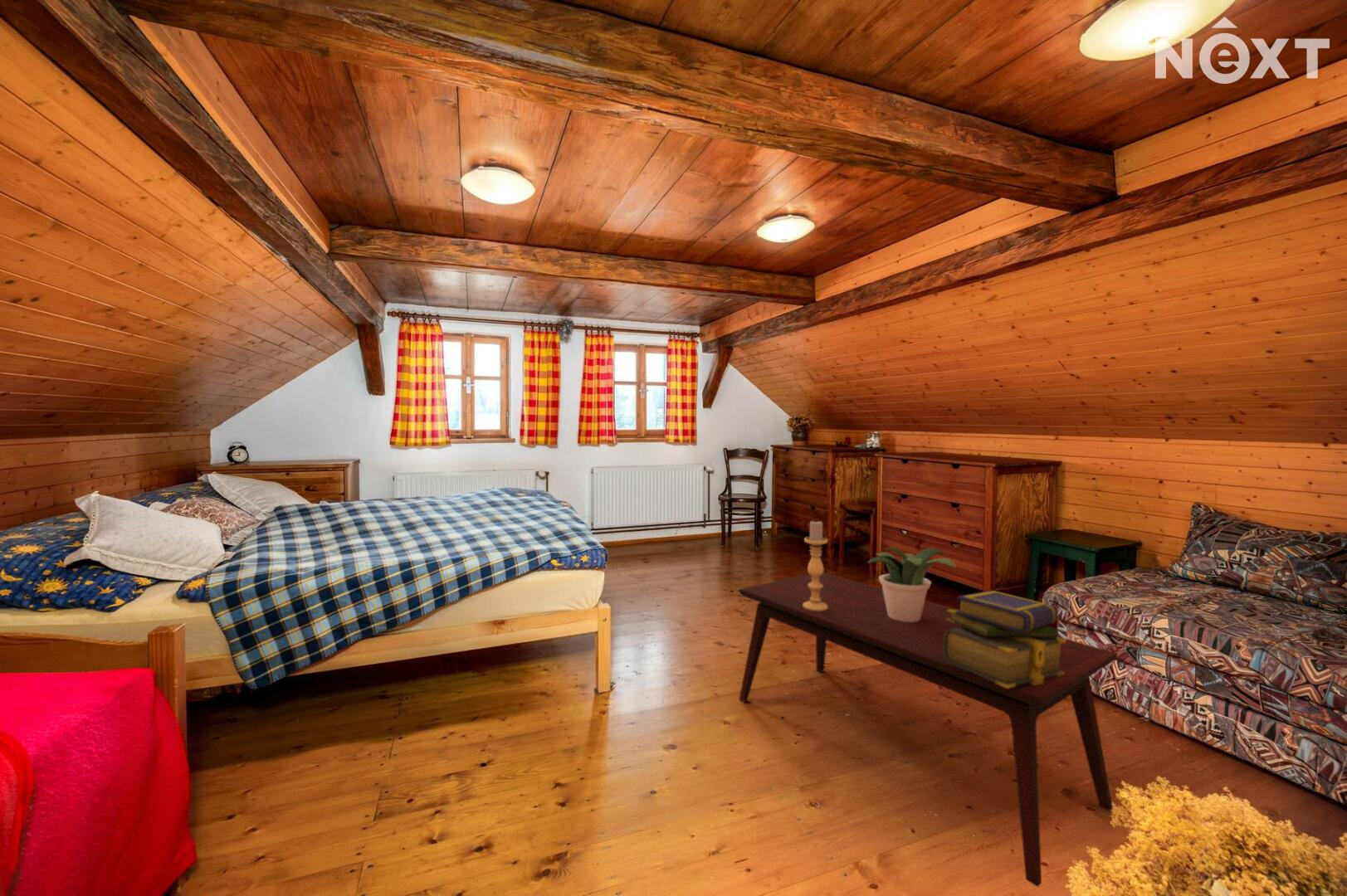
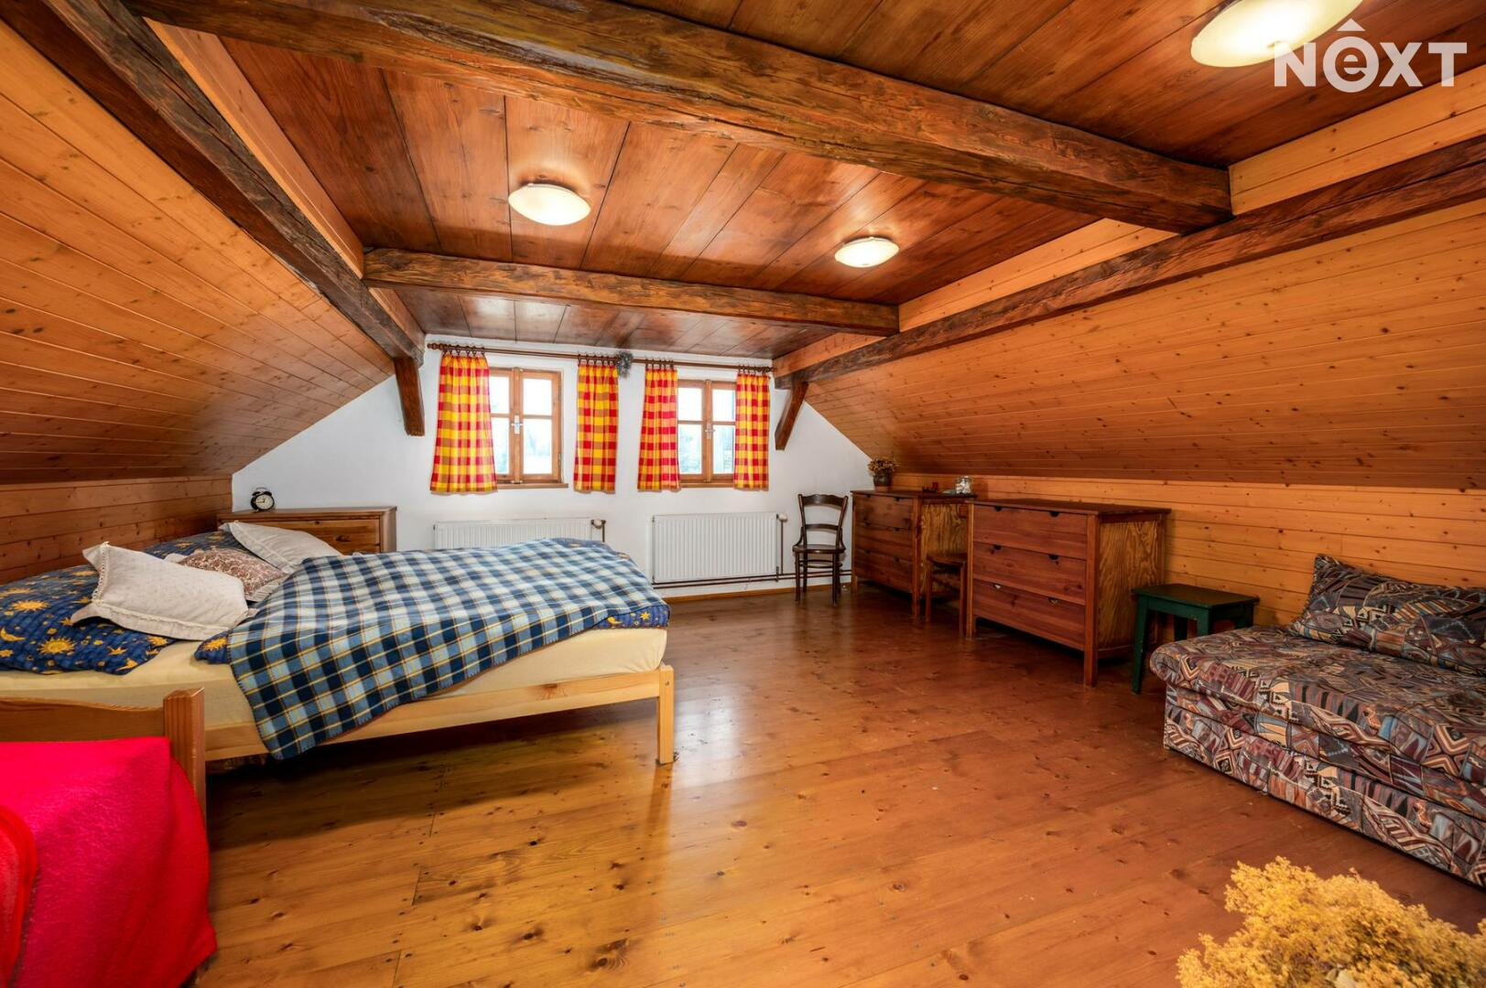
- stack of books (1003, 631)
- coffee table (900, 670)
- candle holder (815, 562)
- potted plant (911, 584)
